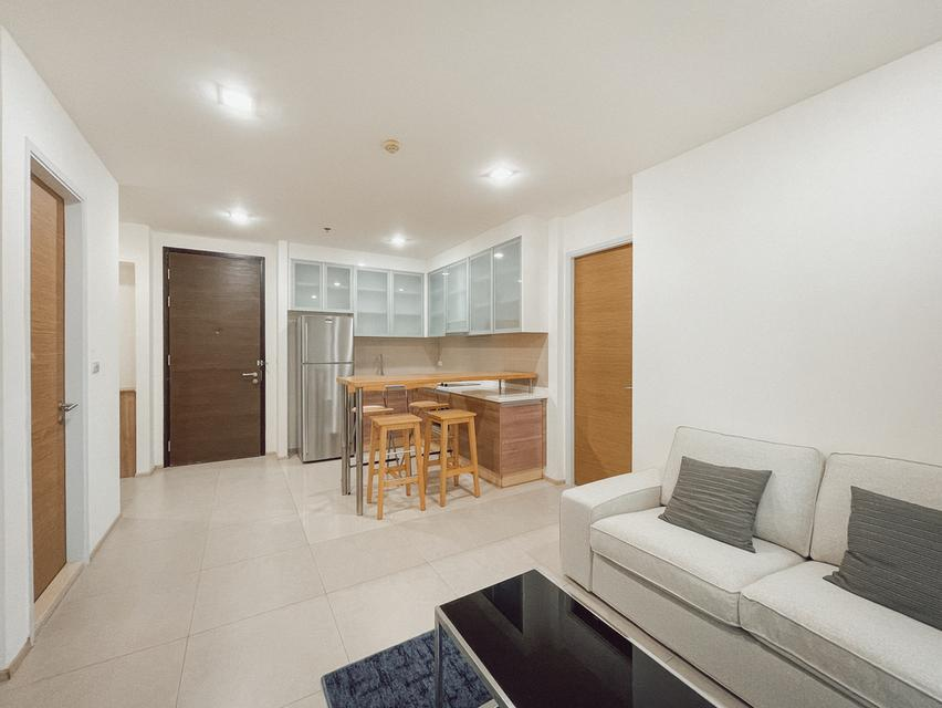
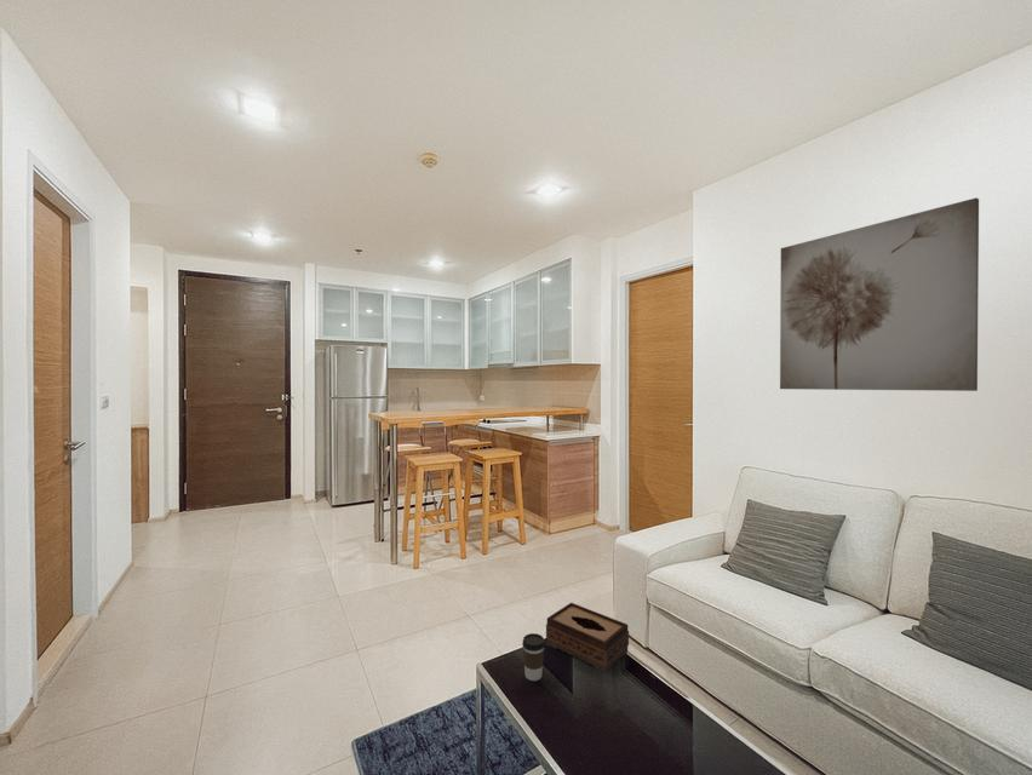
+ coffee cup (533, 656)
+ wall art (864, 308)
+ tissue box (586, 635)
